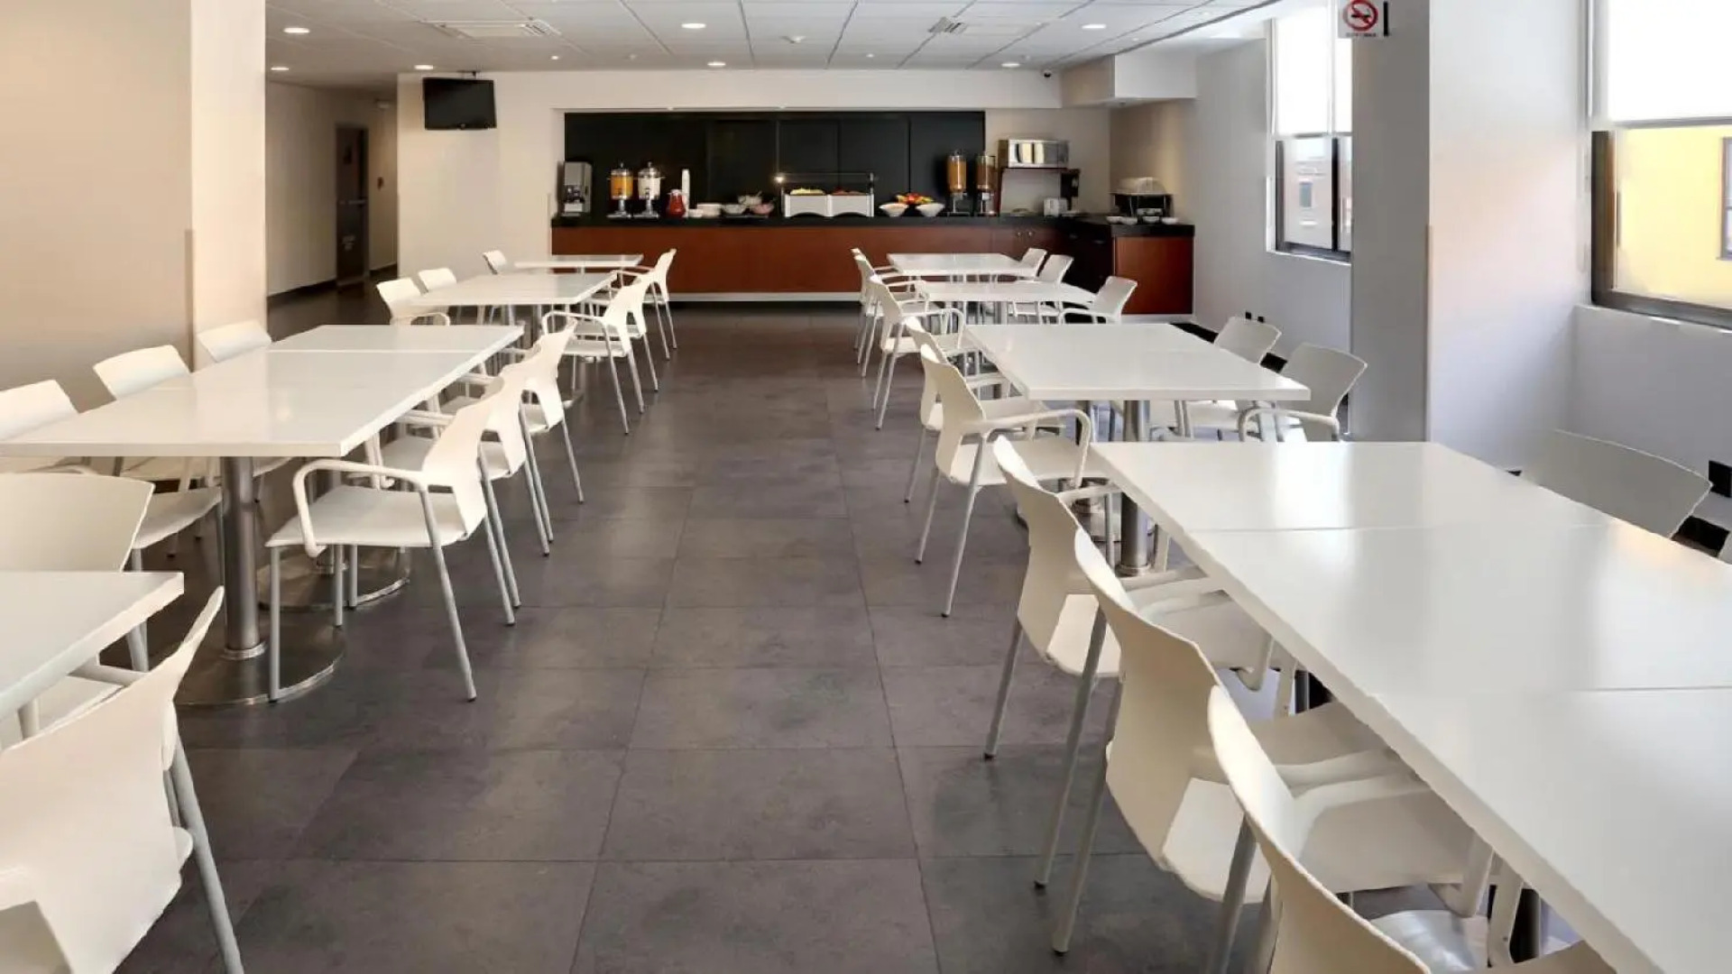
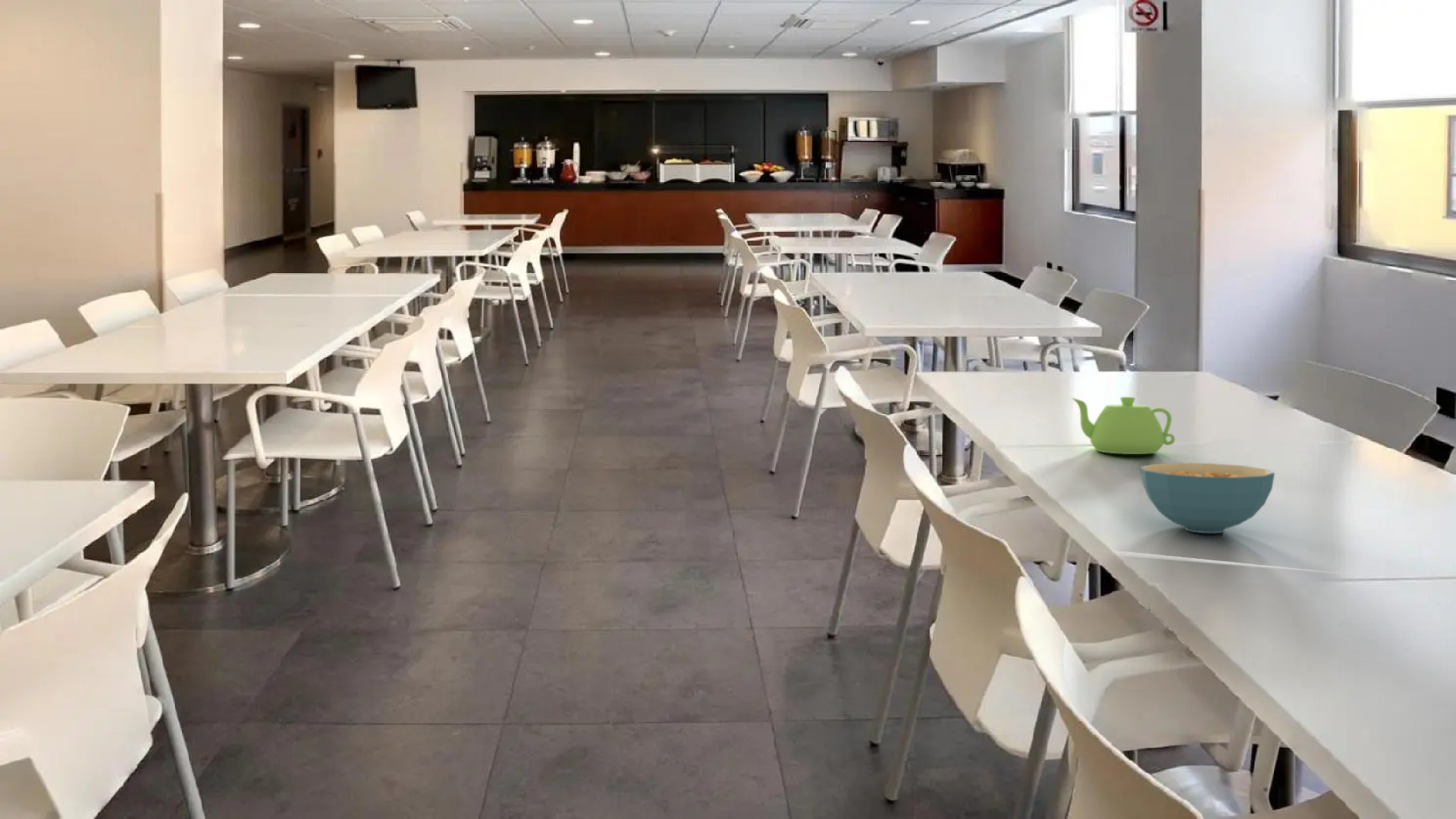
+ teapot (1122, 424)
+ cereal bowl (1205, 500)
